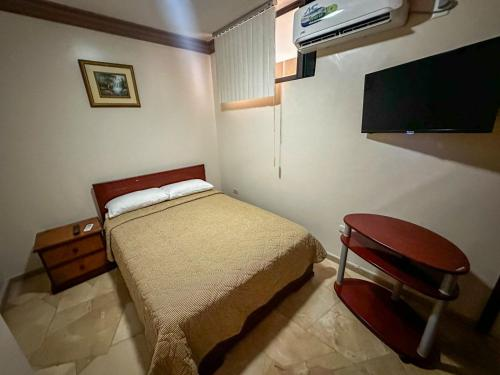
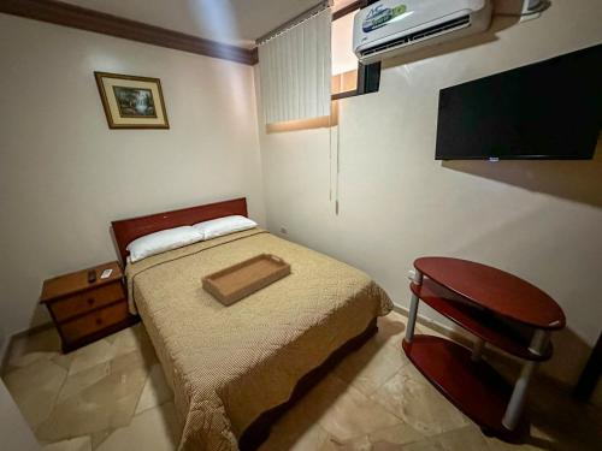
+ serving tray (248, 273)
